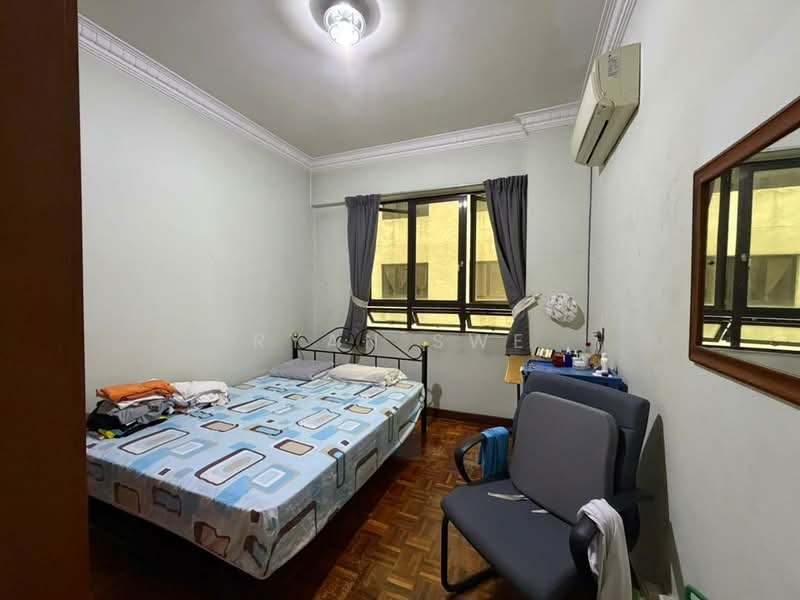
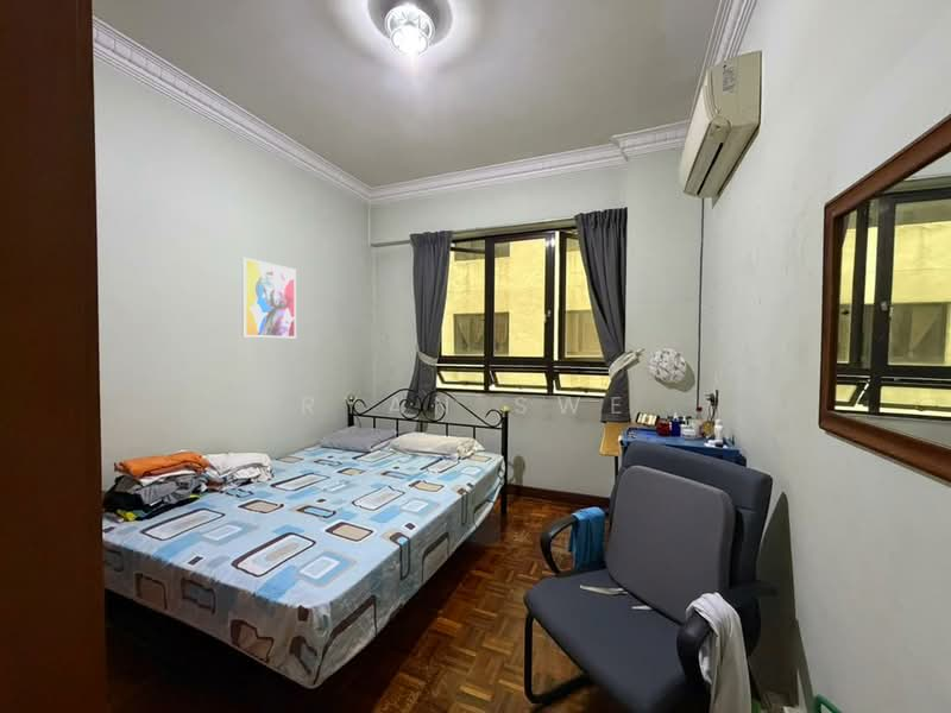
+ wall art (270, 301)
